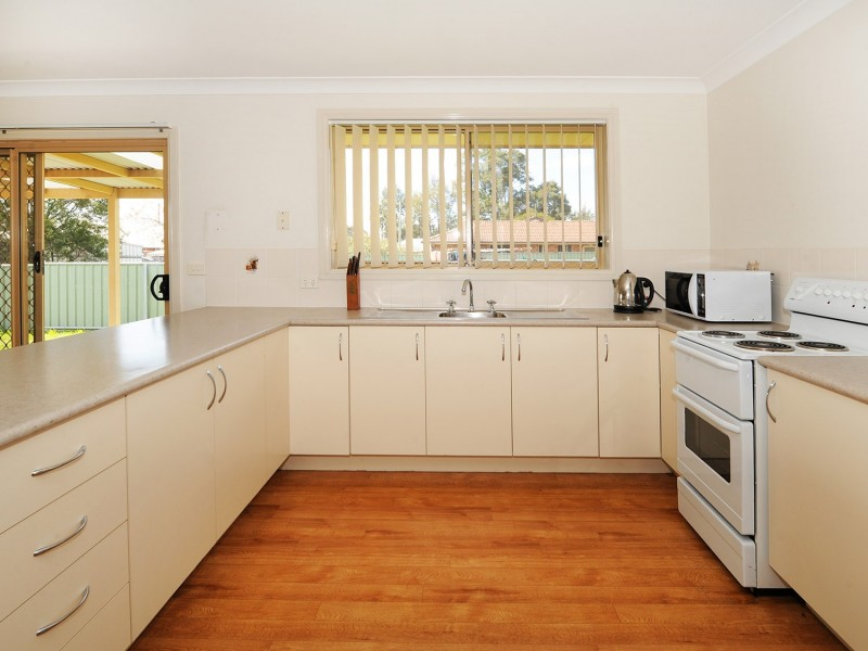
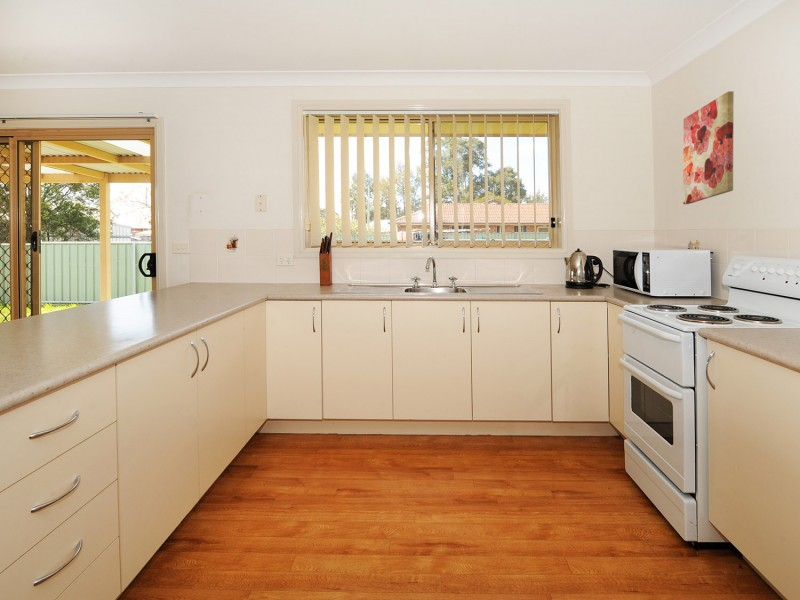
+ wall art (706, 152)
